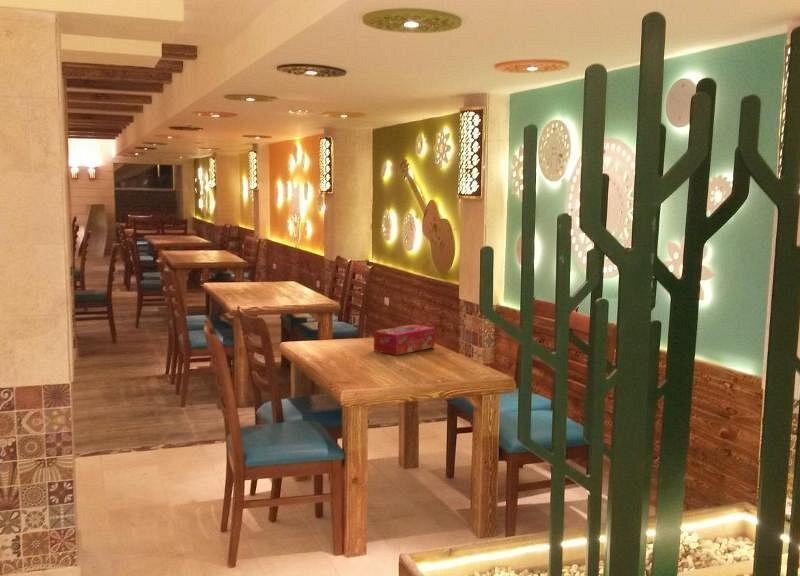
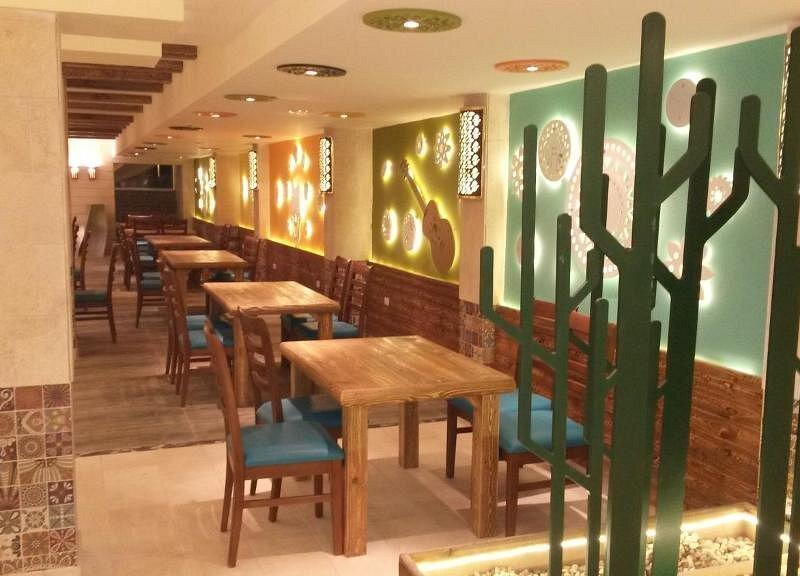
- tissue box (404, 339)
